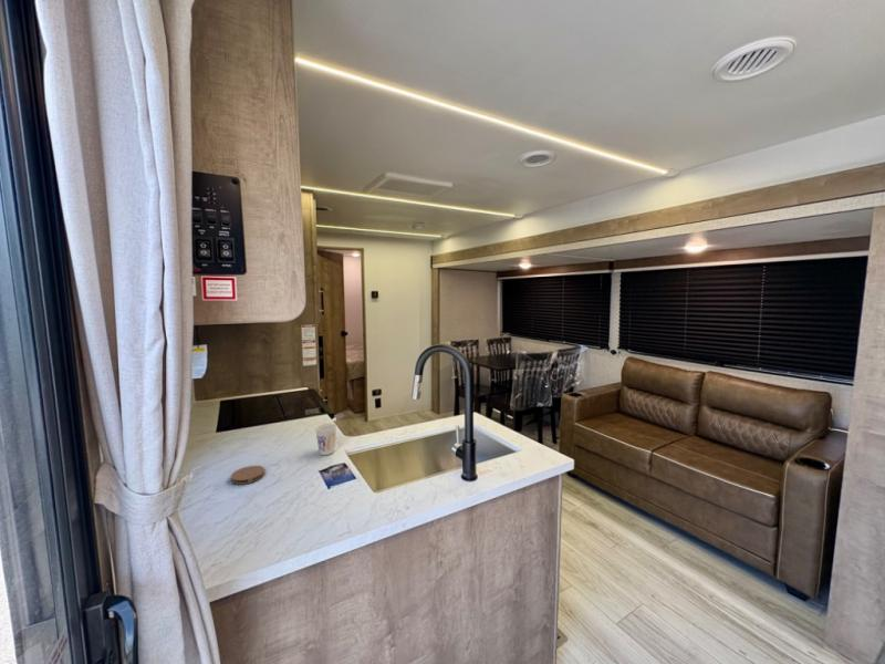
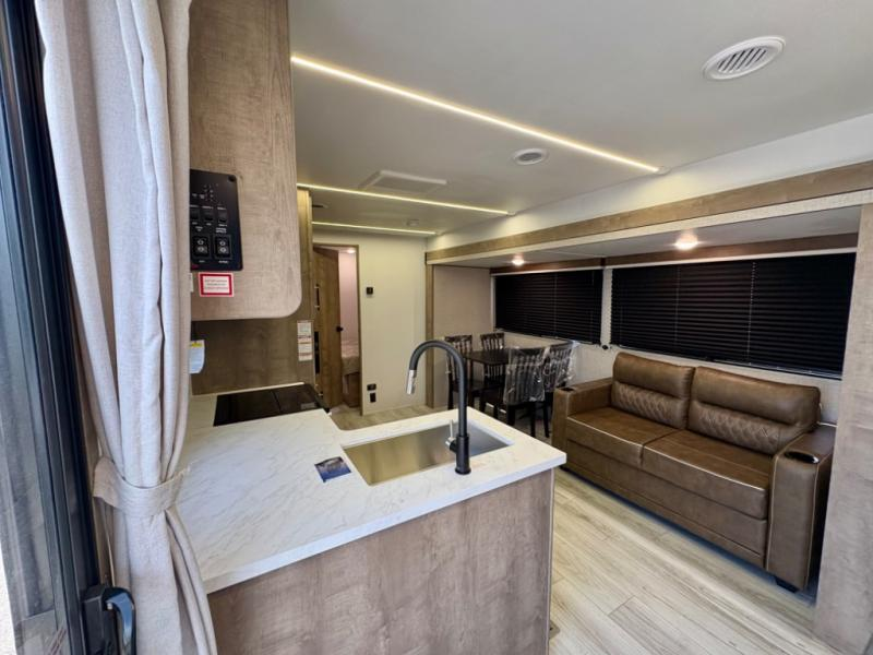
- coaster (248, 474)
- cup (326, 439)
